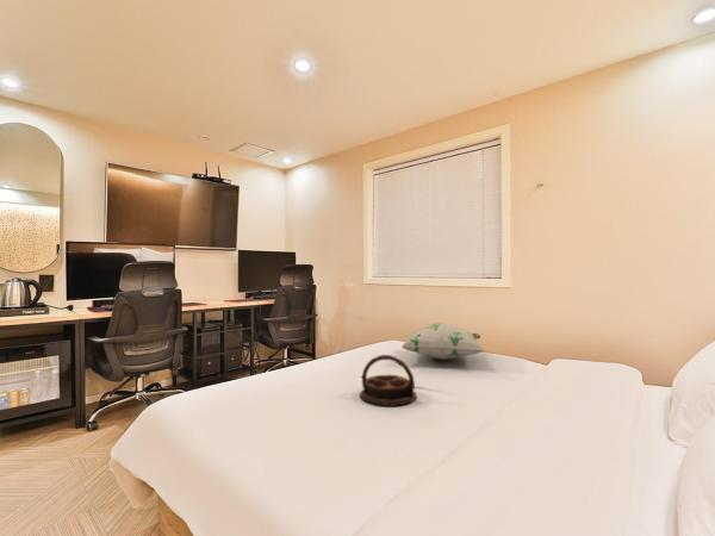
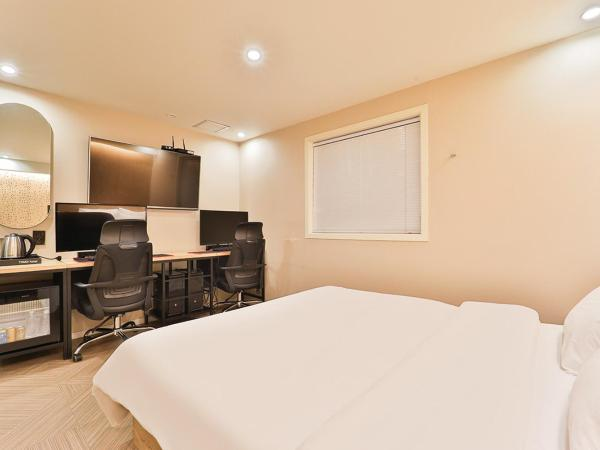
- decorative pillow (443, 341)
- serving tray (387, 375)
